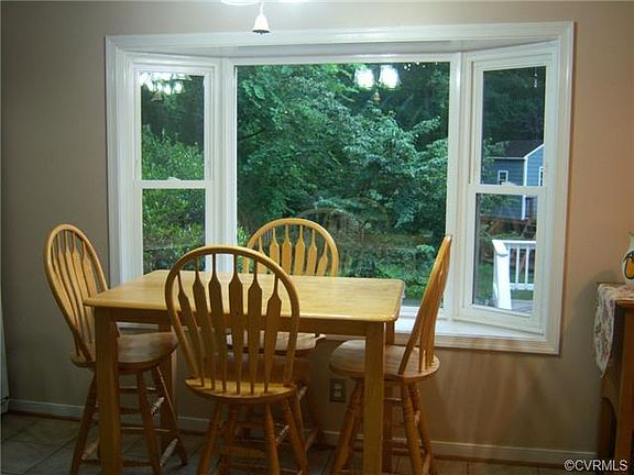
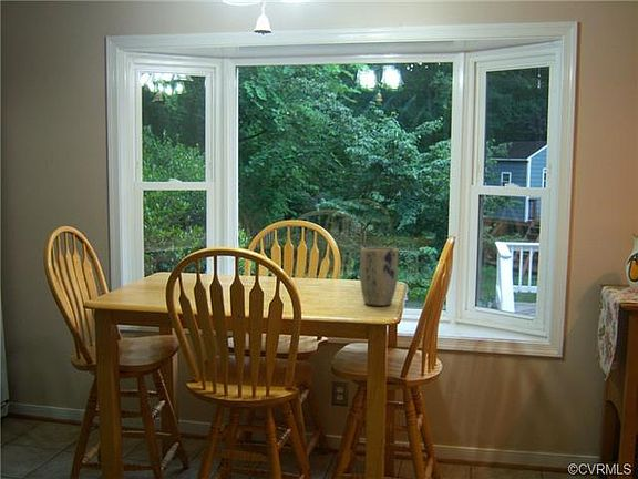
+ plant pot (378, 276)
